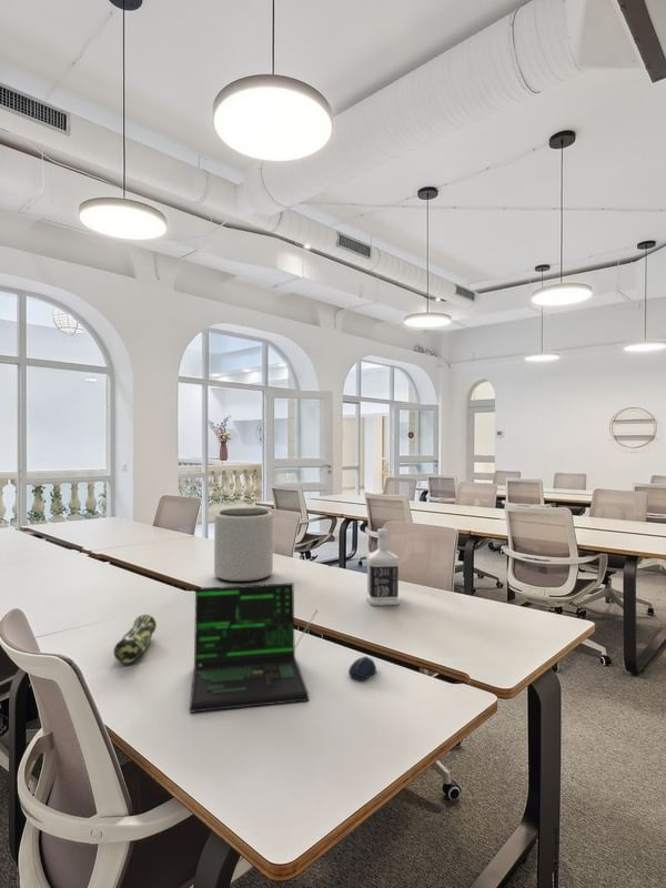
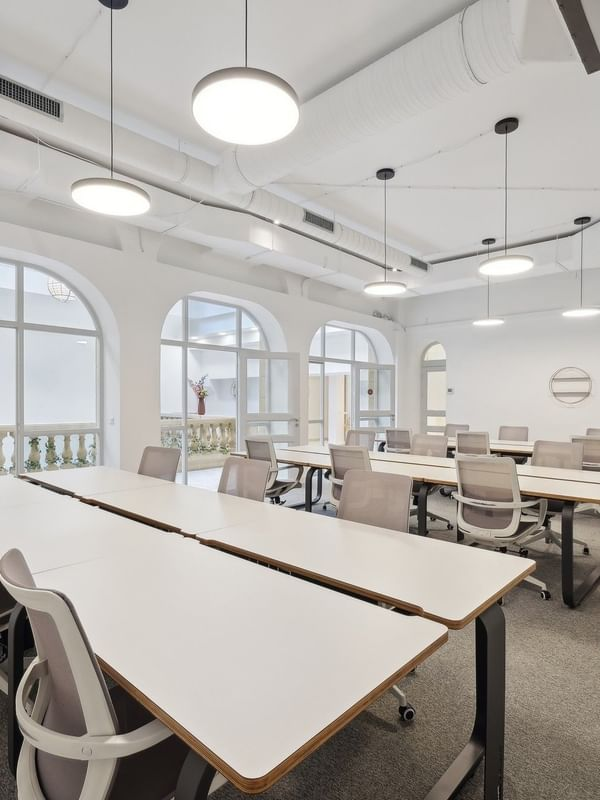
- bottle (382, 565)
- plant pot (243, 543)
- computer mouse (362, 665)
- laptop (261, 638)
- pencil case (135, 638)
